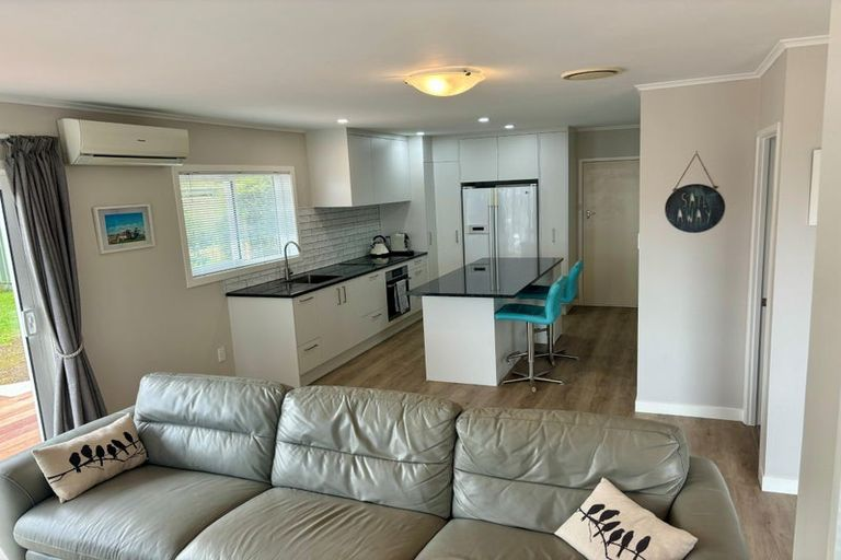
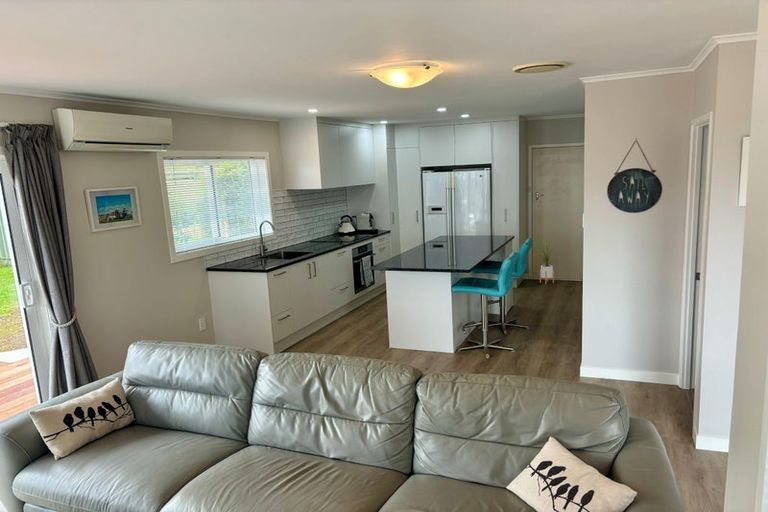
+ house plant (547, 260)
